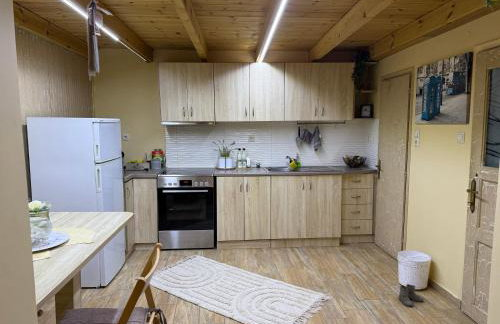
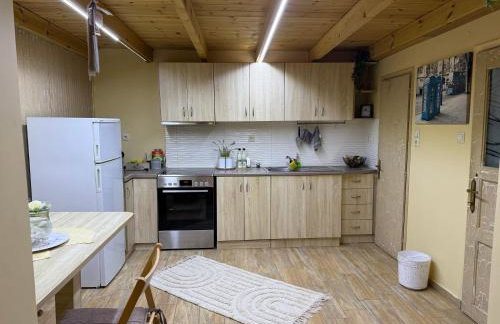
- boots (409, 294)
